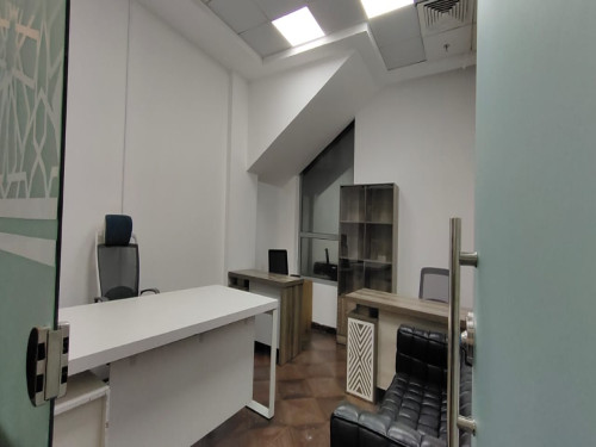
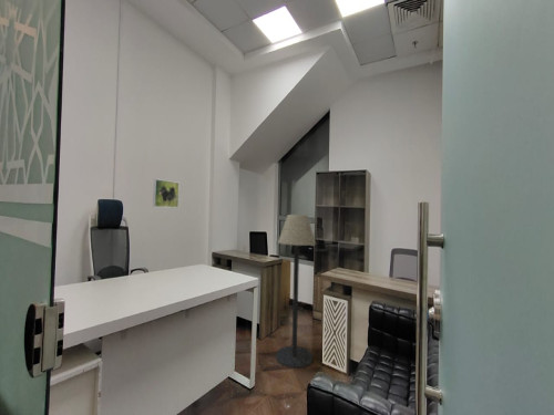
+ floor lamp (295, 286)
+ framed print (166, 194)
